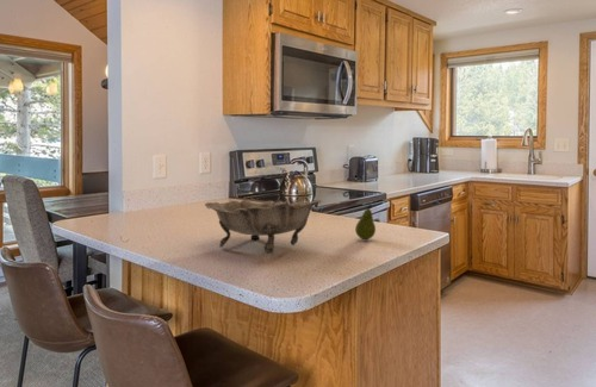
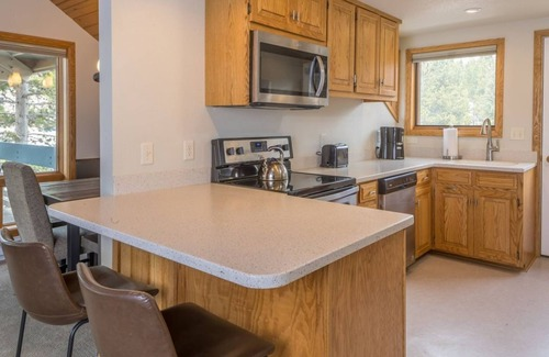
- fruit (365, 221)
- decorative bowl (261, 223)
